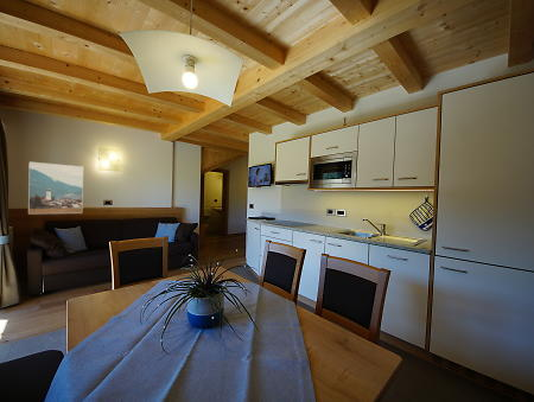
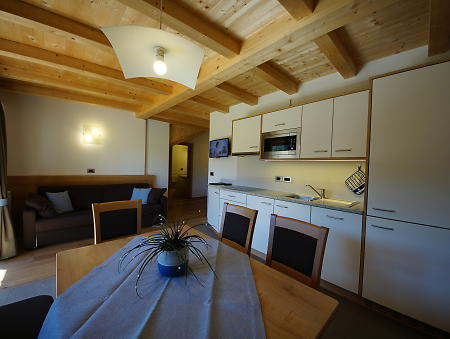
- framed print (57, 189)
